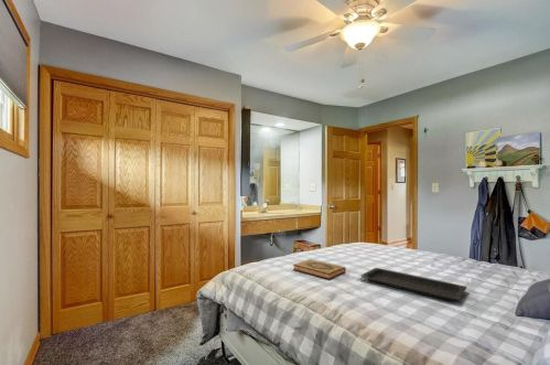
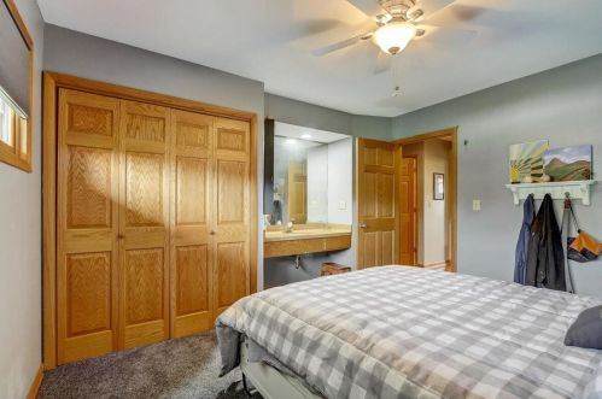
- serving tray (410, 282)
- hardback book (319, 268)
